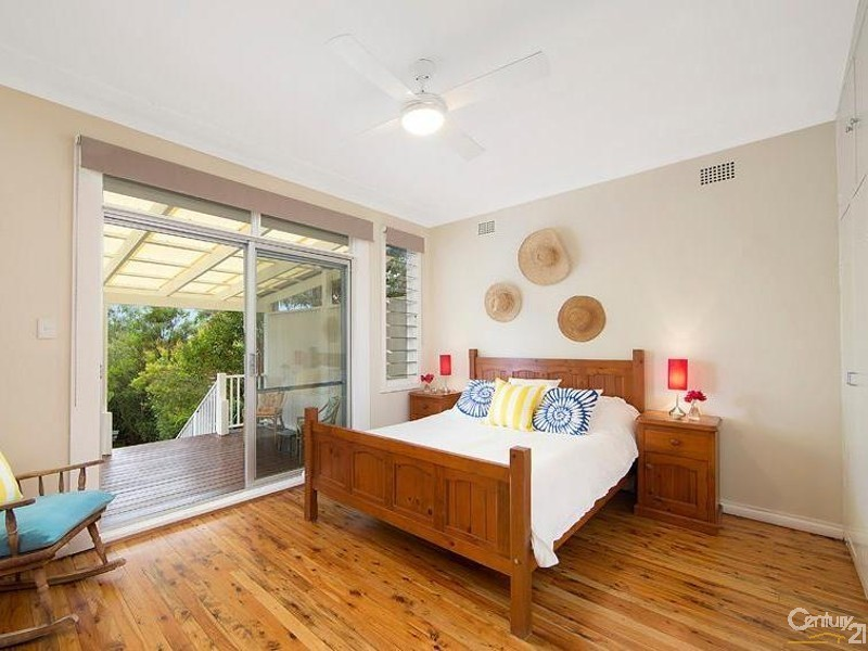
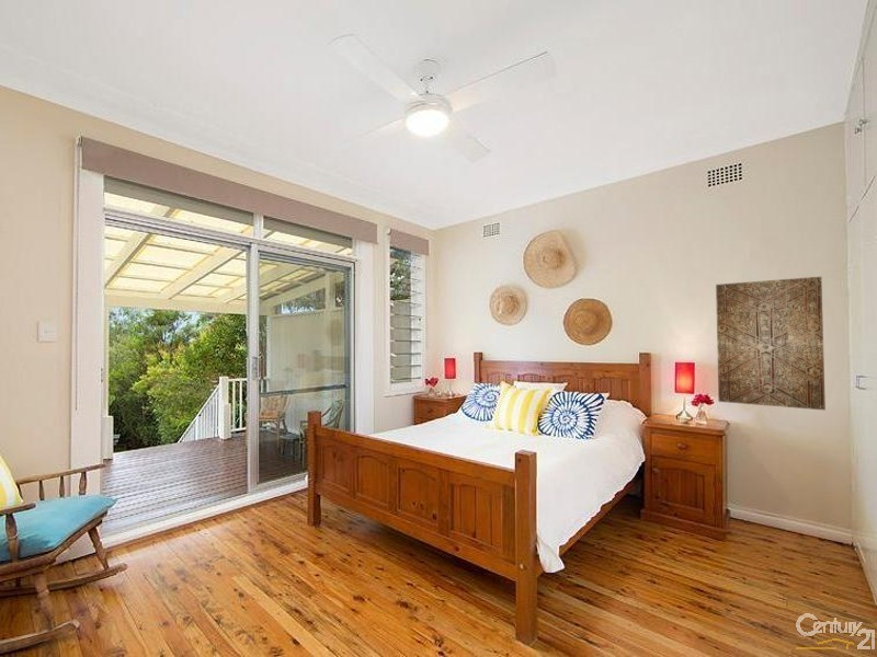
+ wall art (766, 343)
